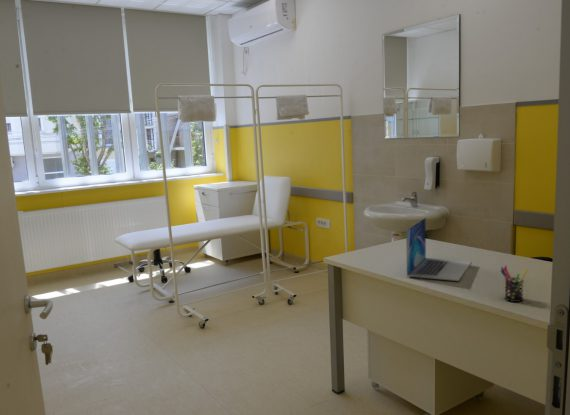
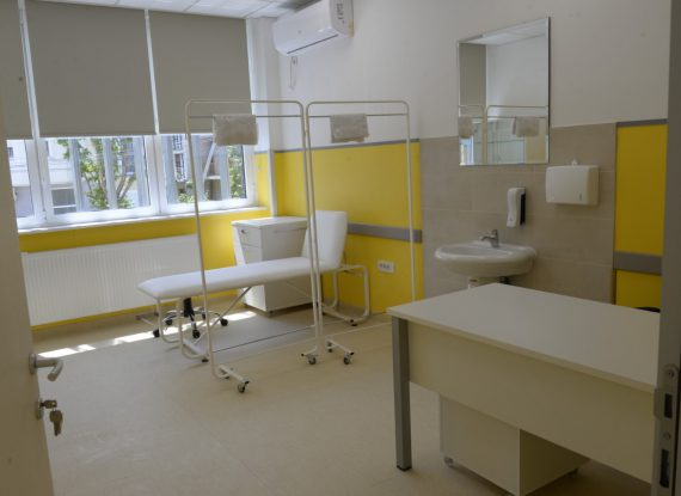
- pen holder (513, 283)
- laptop (440, 259)
